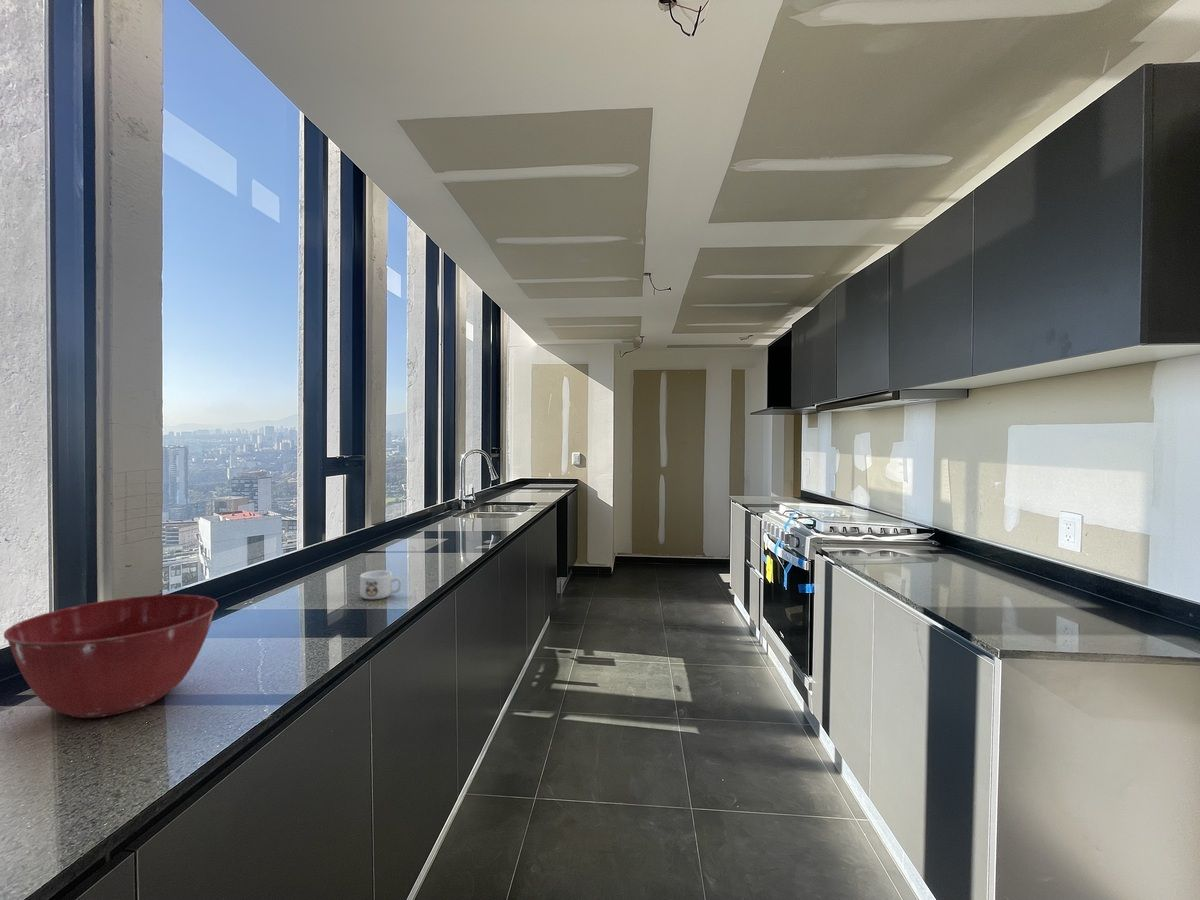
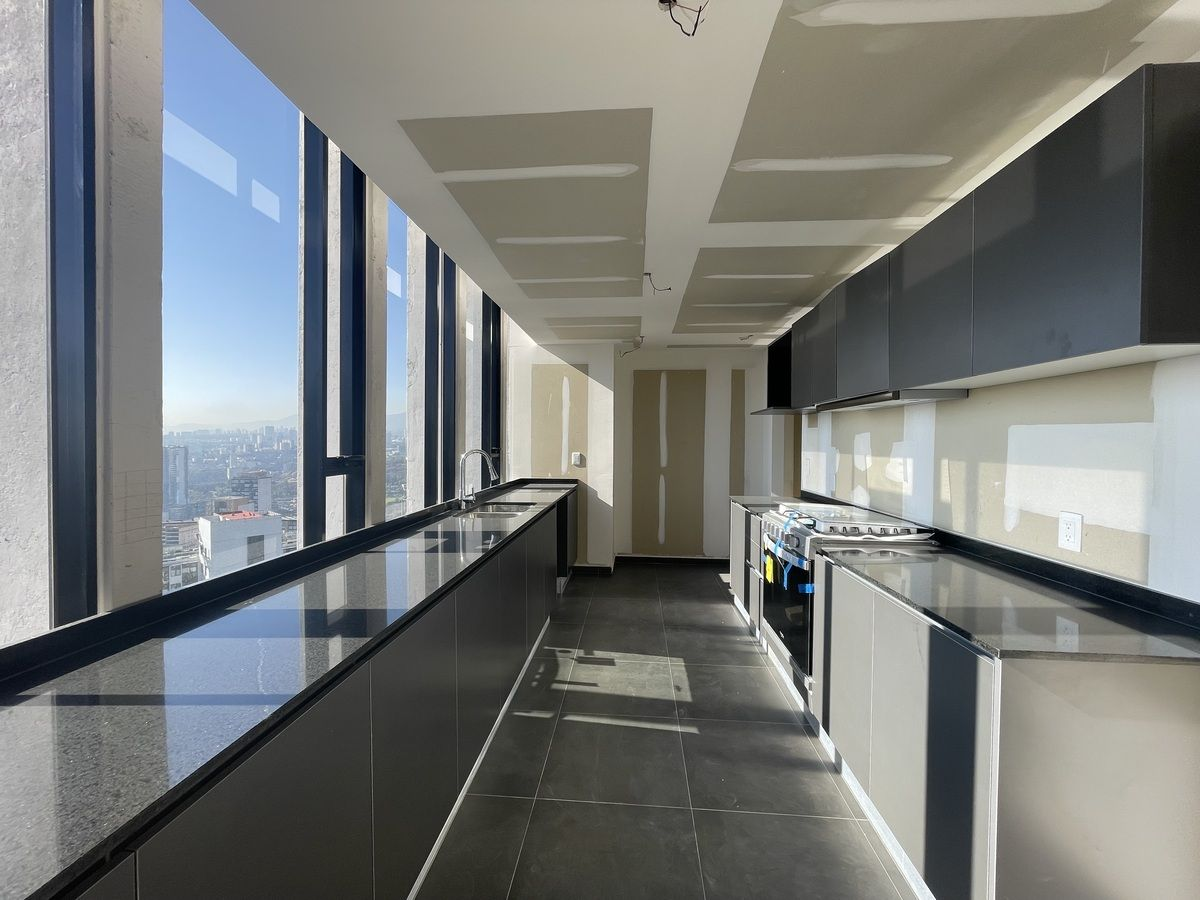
- mixing bowl (121, 656)
- mug (381, 584)
